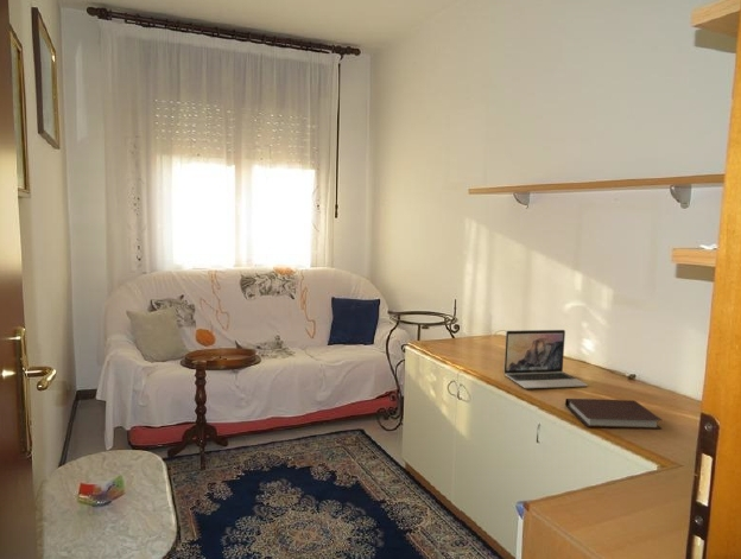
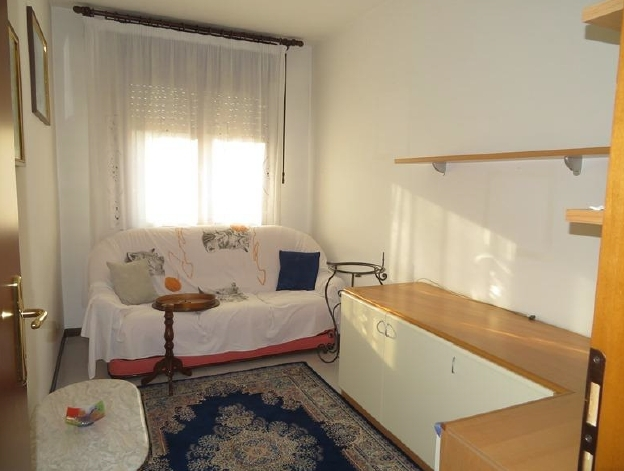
- notebook (610, 412)
- laptop (545, 357)
